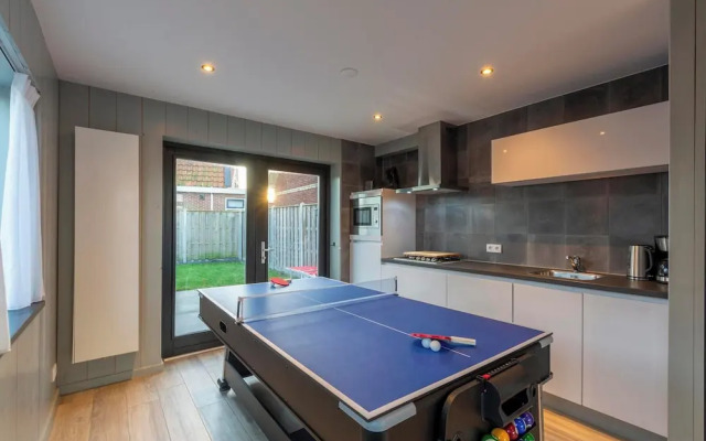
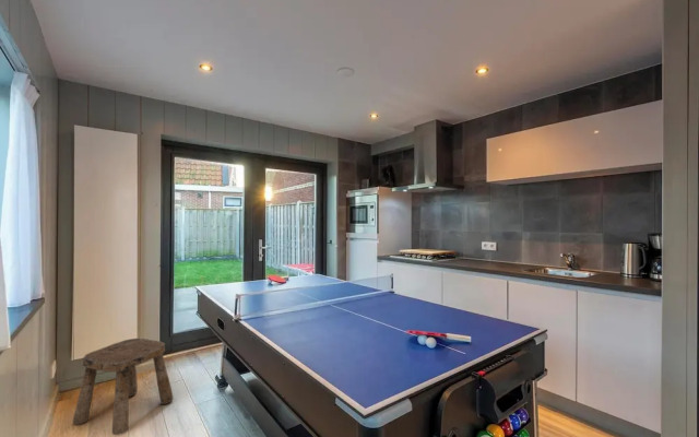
+ stool (126, 380)
